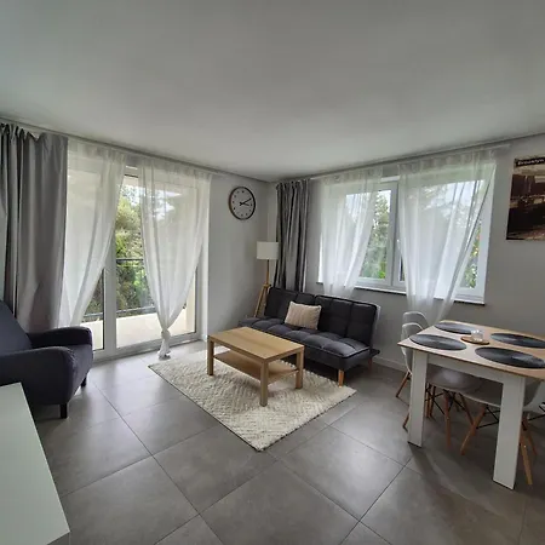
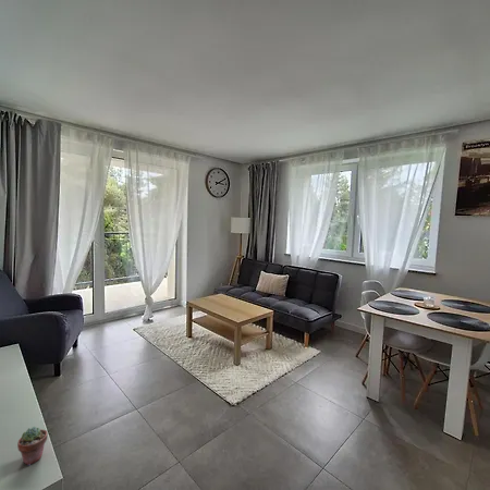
+ potted succulent (33, 443)
